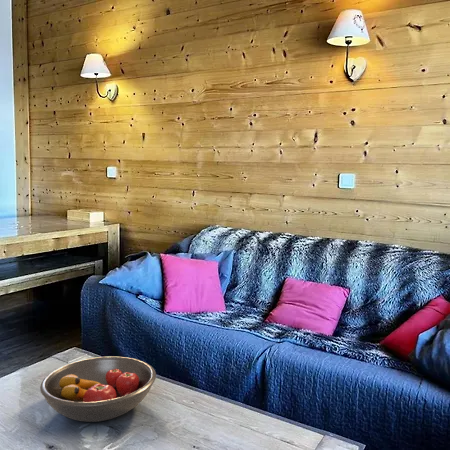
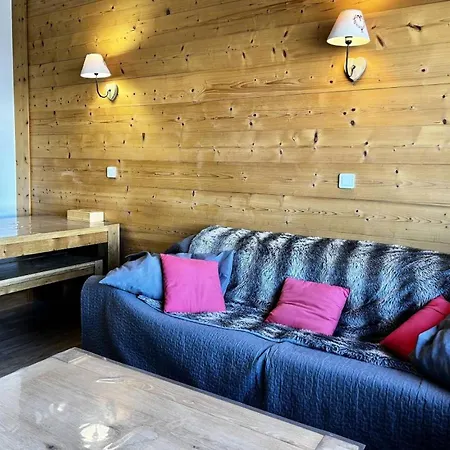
- fruit bowl (100, 388)
